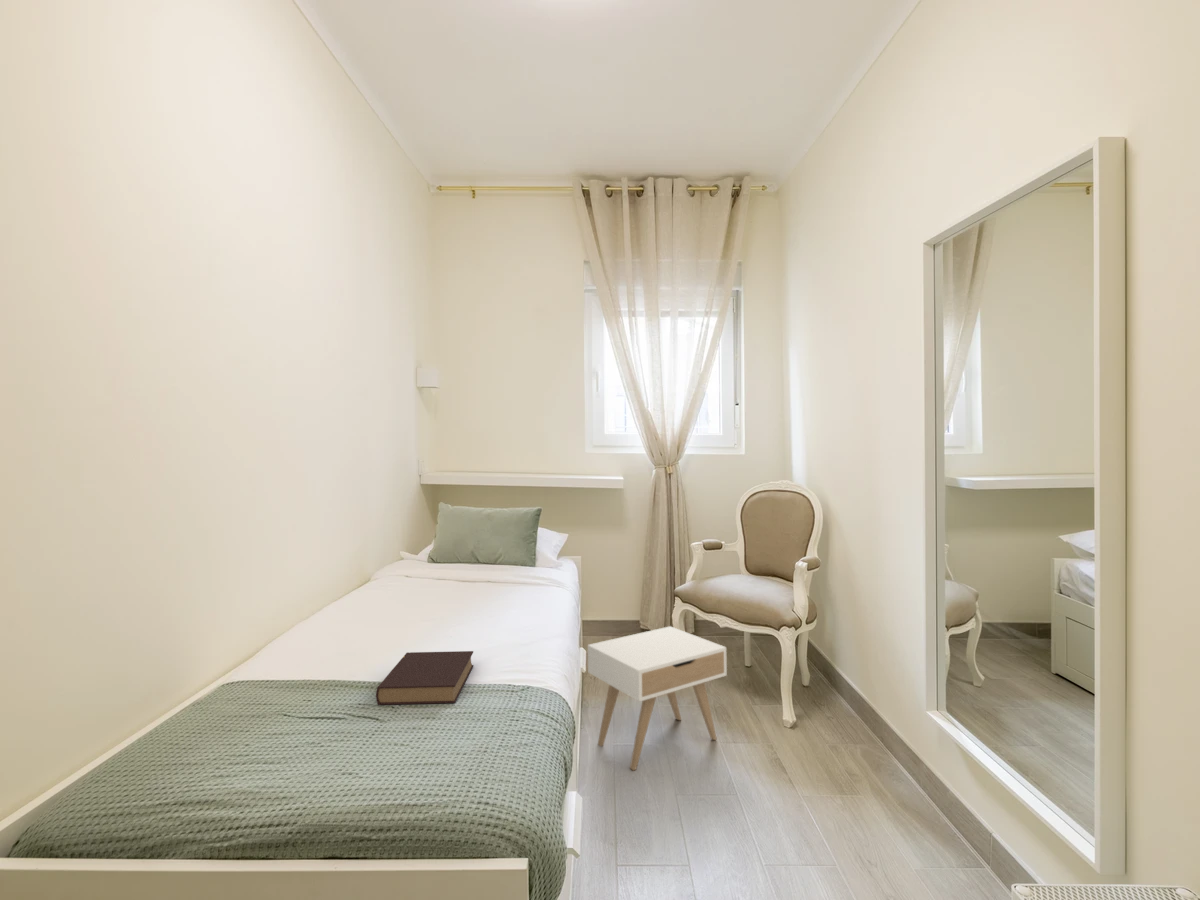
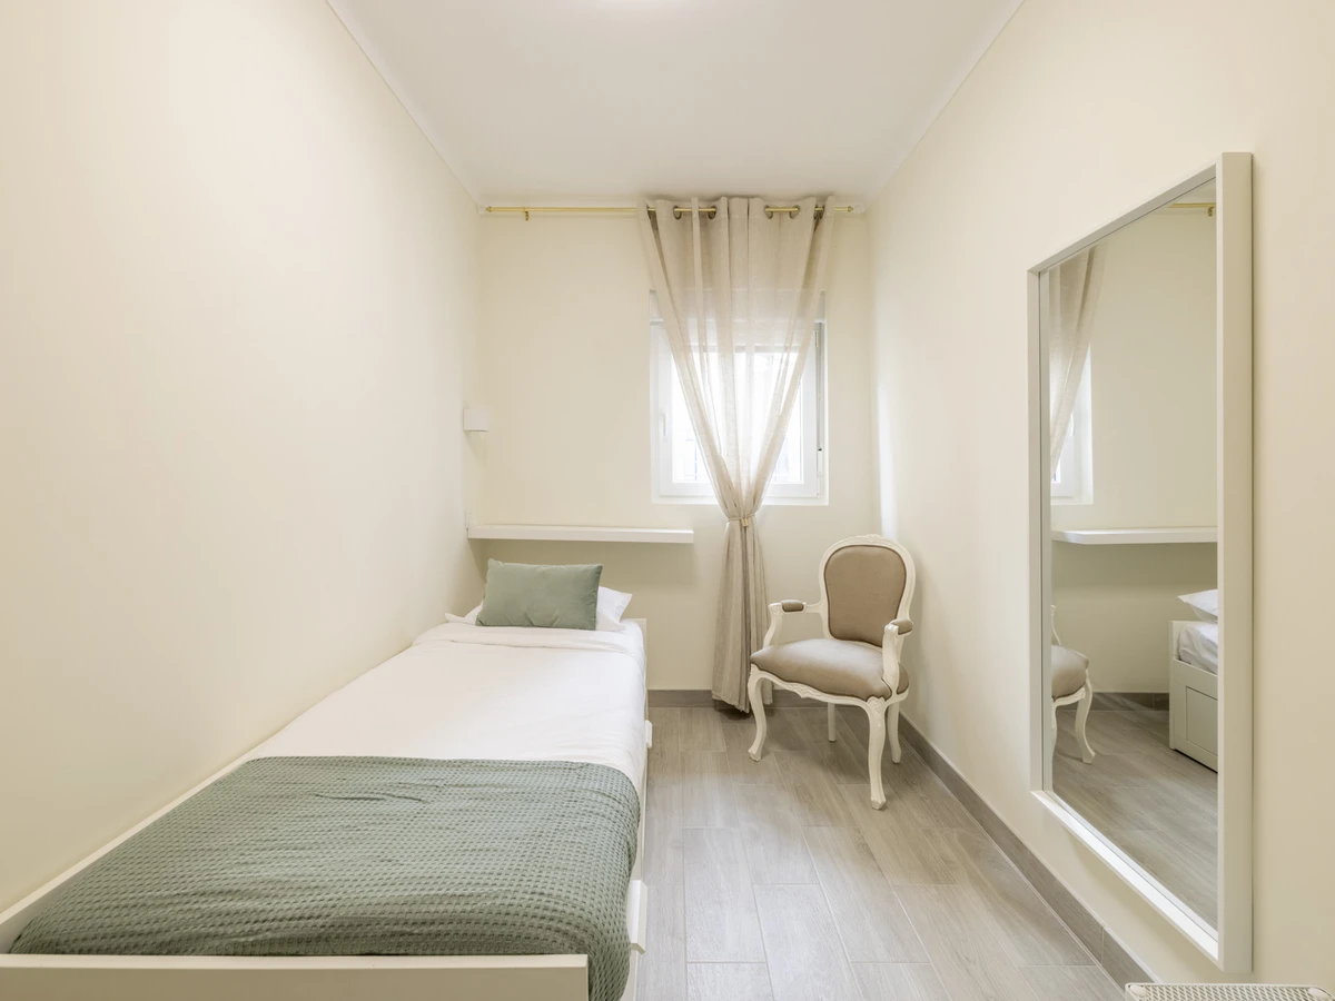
- book (428, 675)
- nightstand (656, 694)
